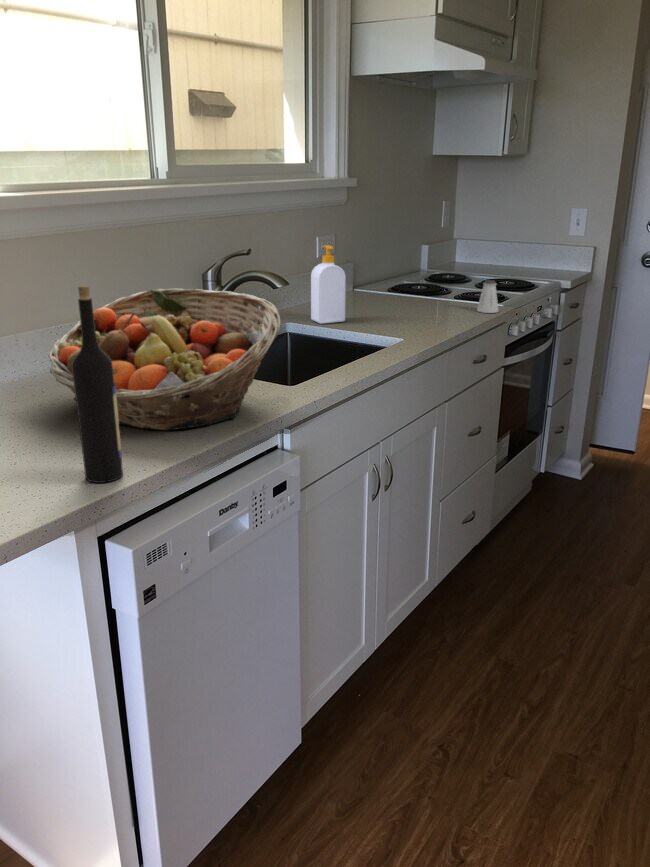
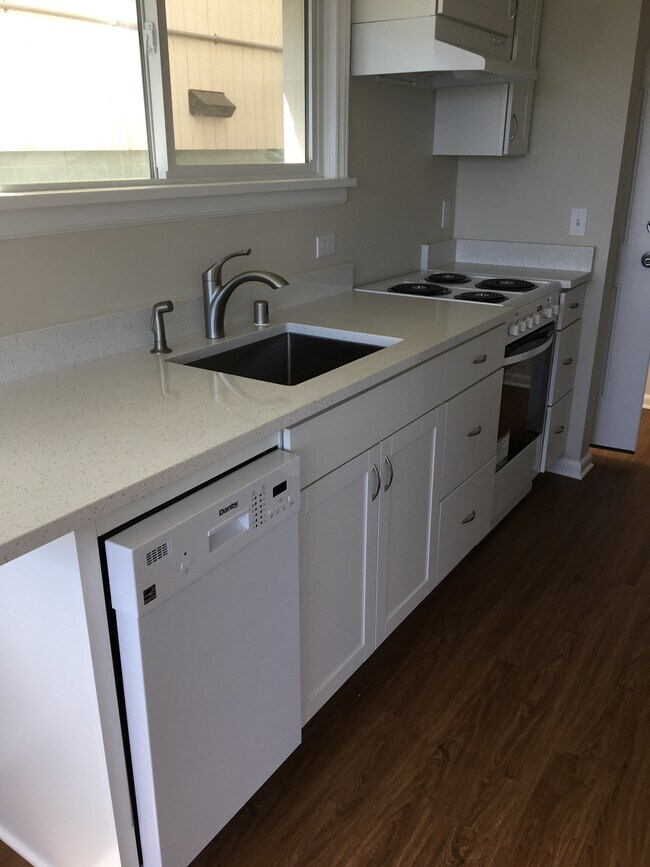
- wine bottle (94, 385)
- fruit basket (165, 354)
- soap bottle (327, 283)
- saltshaker (488, 296)
